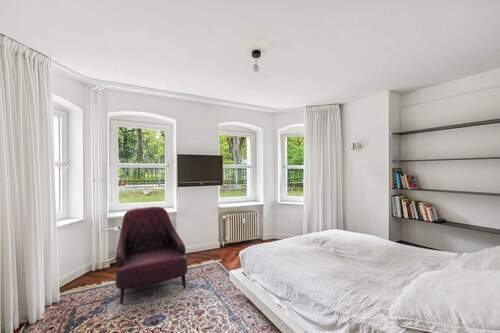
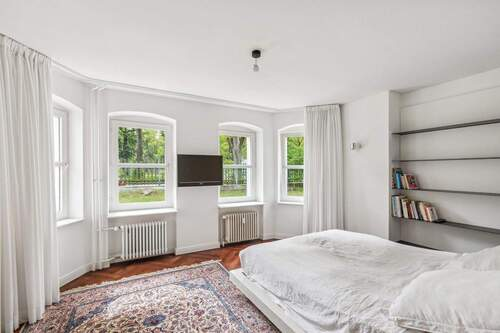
- armchair (150, 247)
